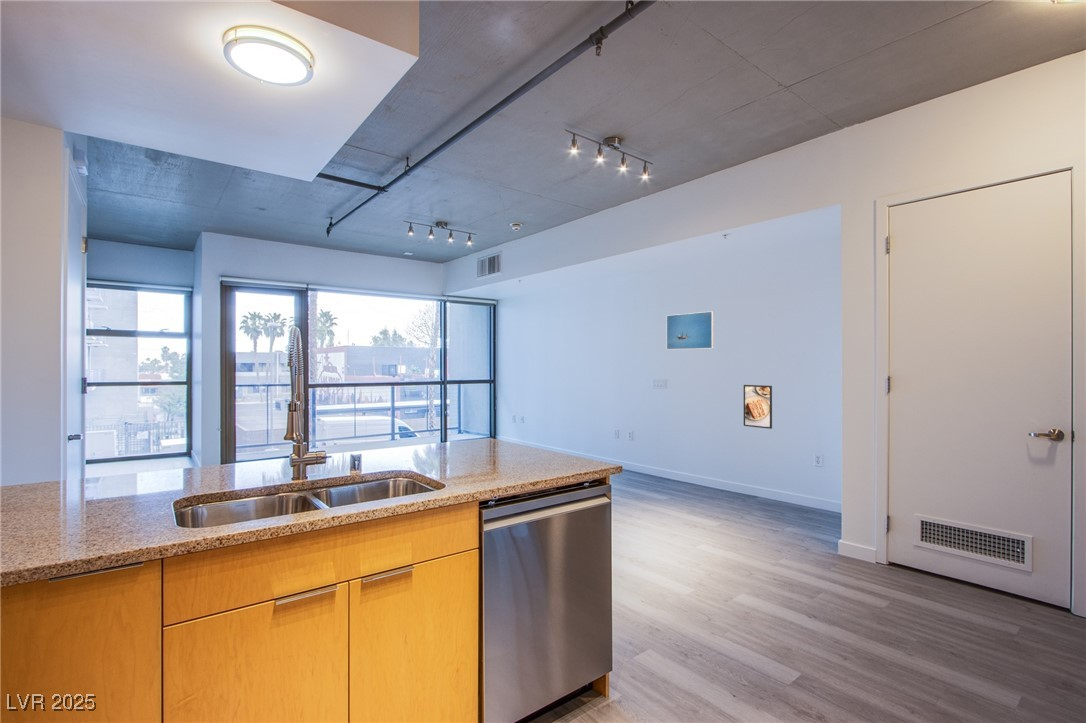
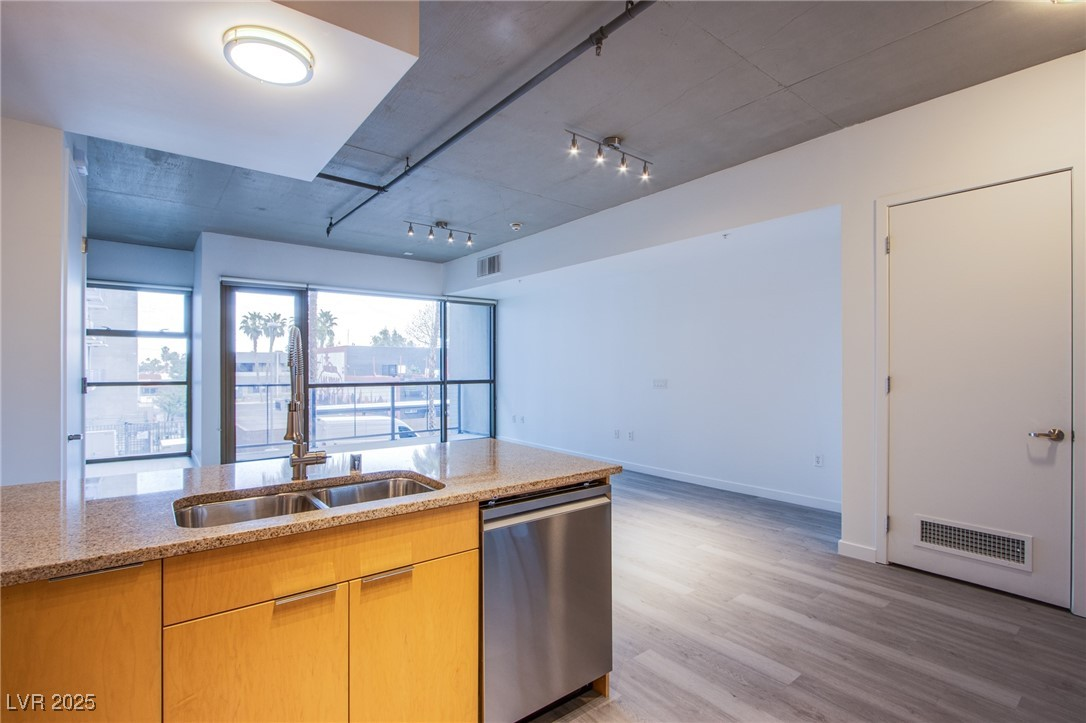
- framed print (689, 331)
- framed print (757, 406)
